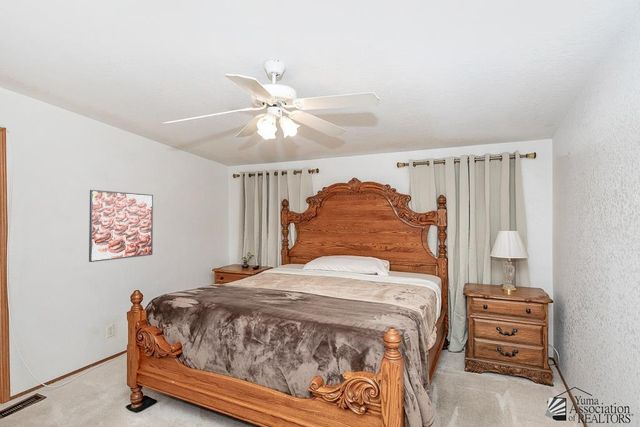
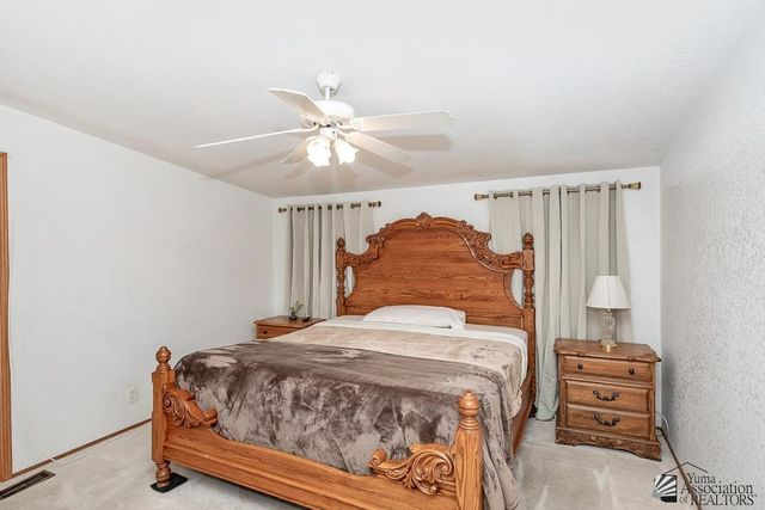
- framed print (124, 225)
